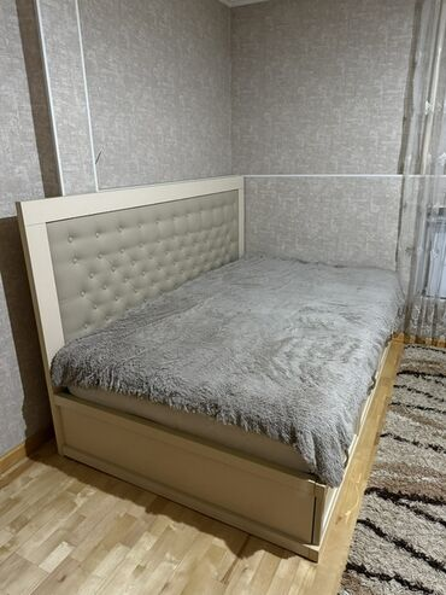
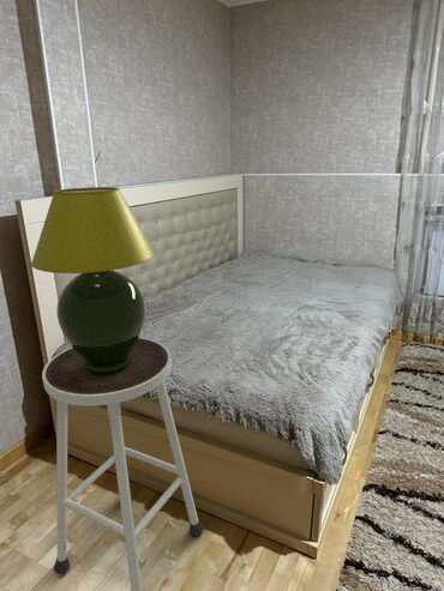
+ stool (121, 464)
+ table lamp (98, 283)
